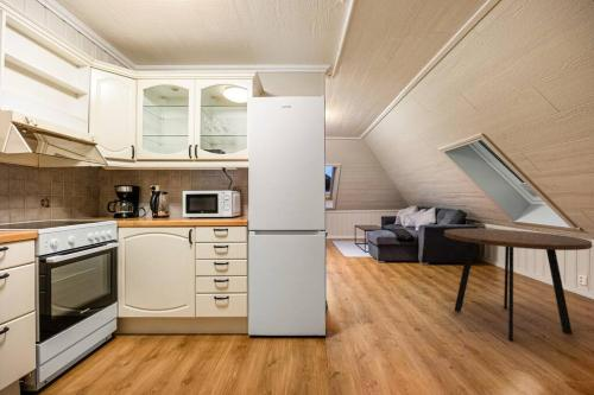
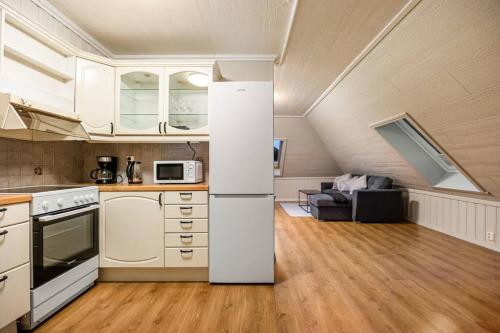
- dining table (508, 278)
